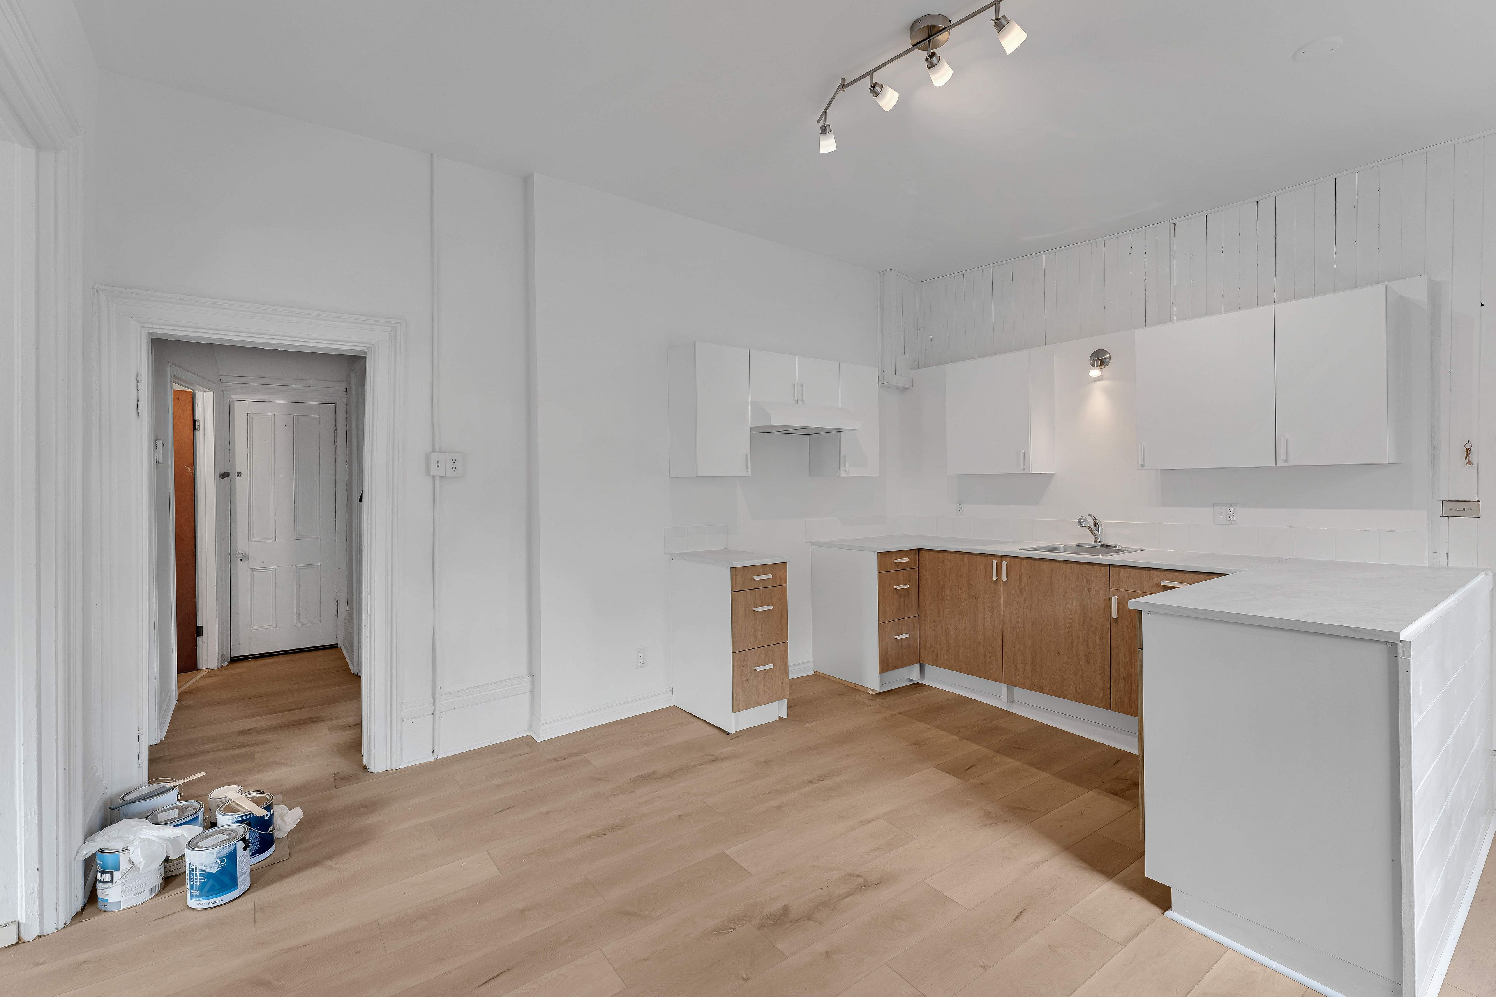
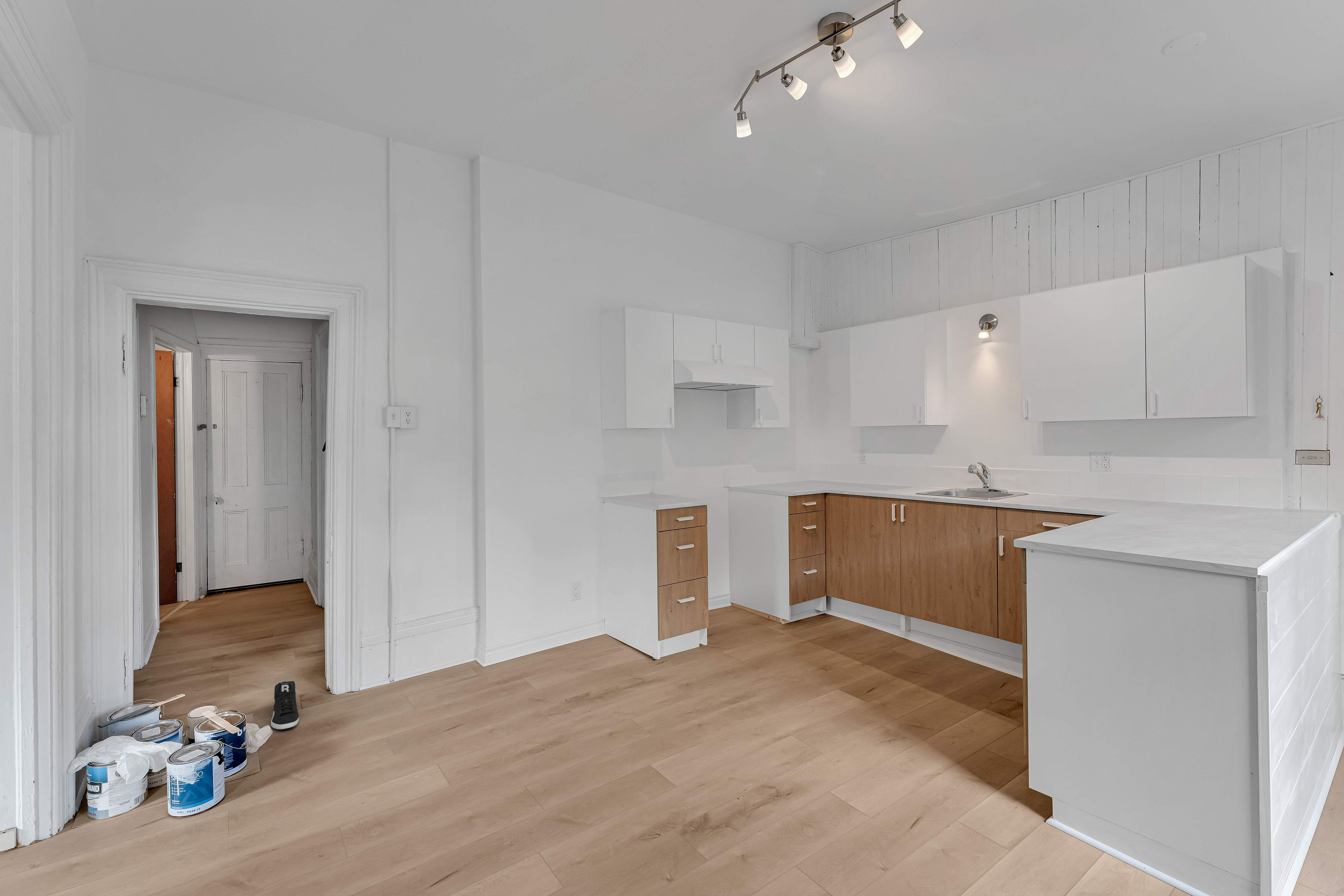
+ sneaker (284, 702)
